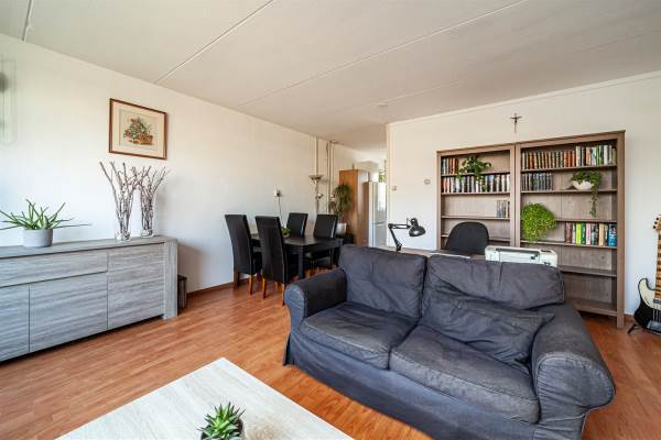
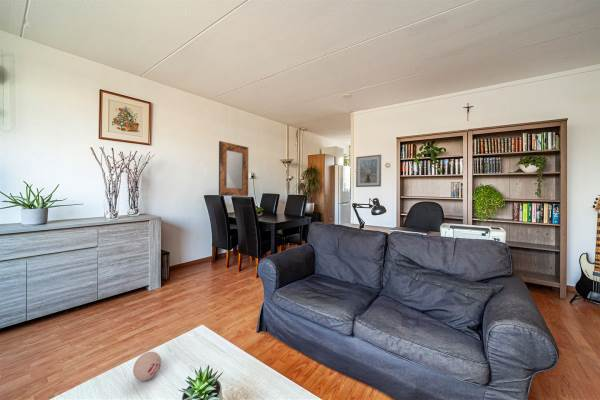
+ picture frame (368, 171)
+ home mirror (234, 170)
+ decorative ball (147, 365)
